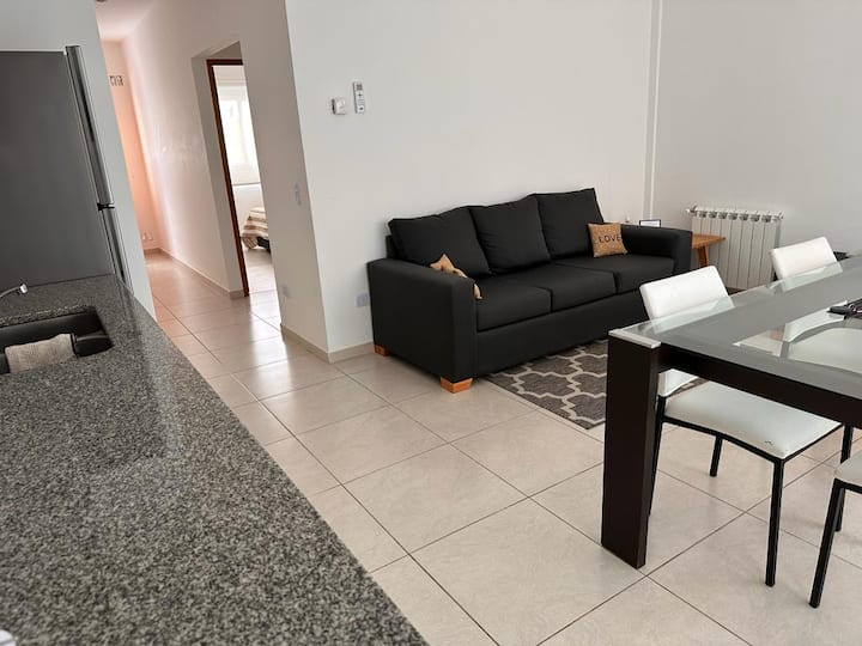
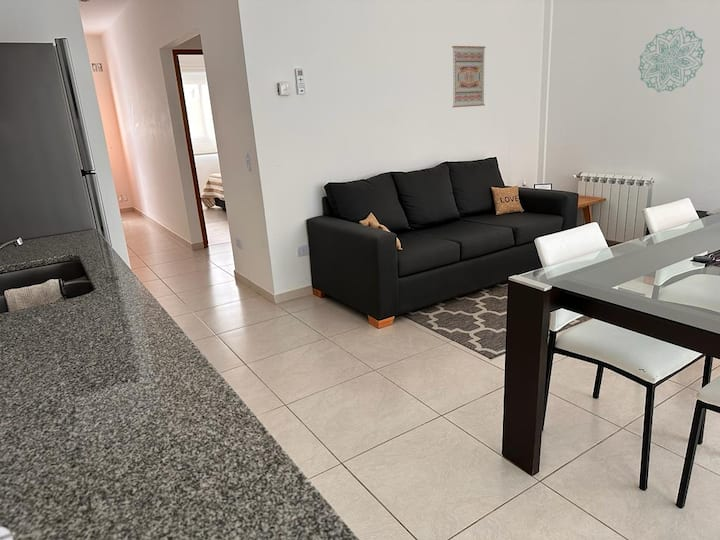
+ wall art (468, 76)
+ wall decoration (669, 61)
